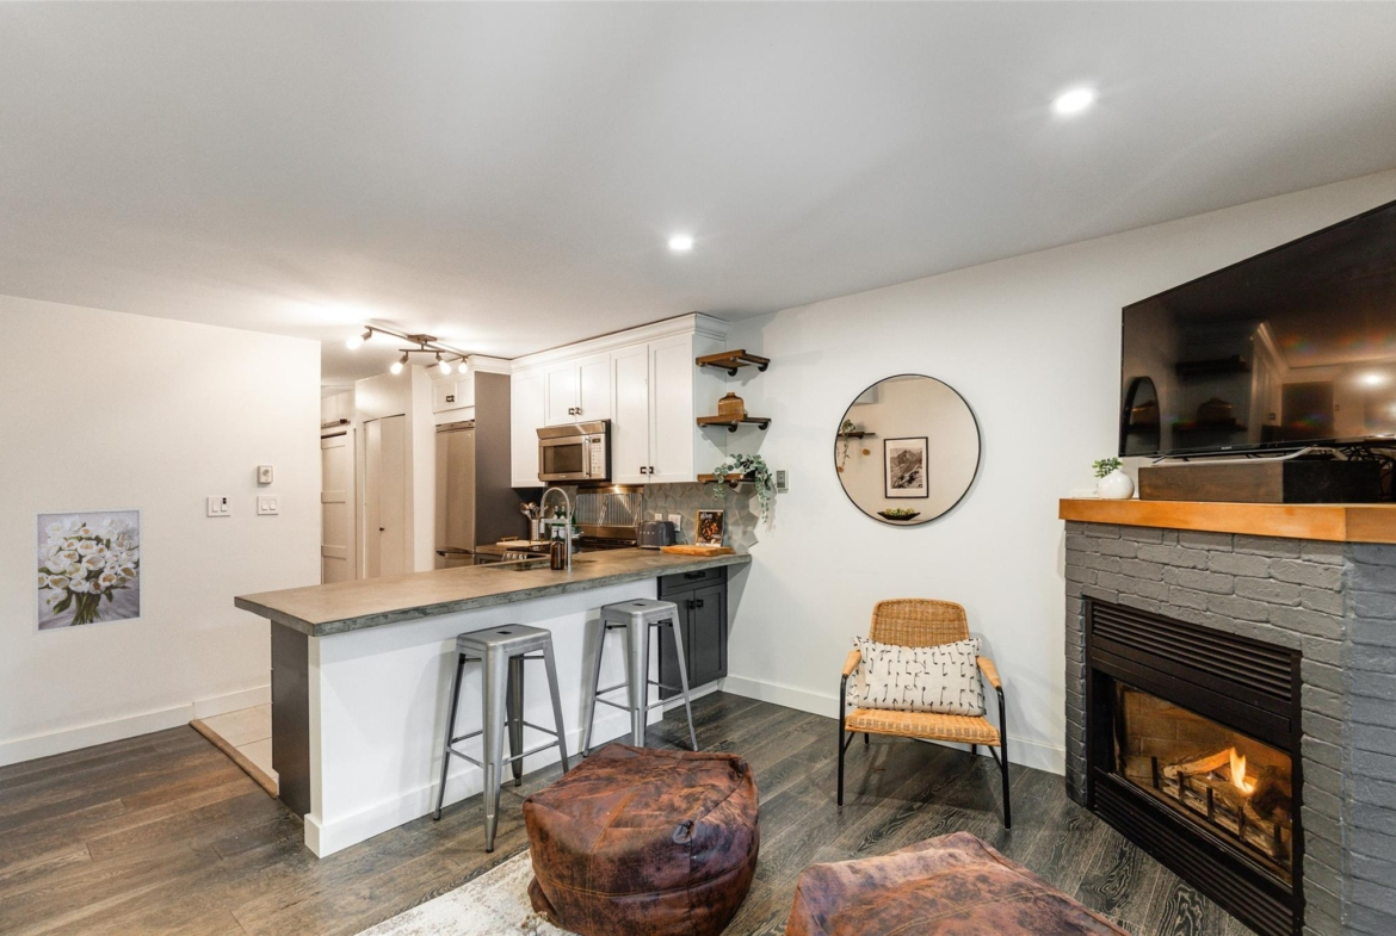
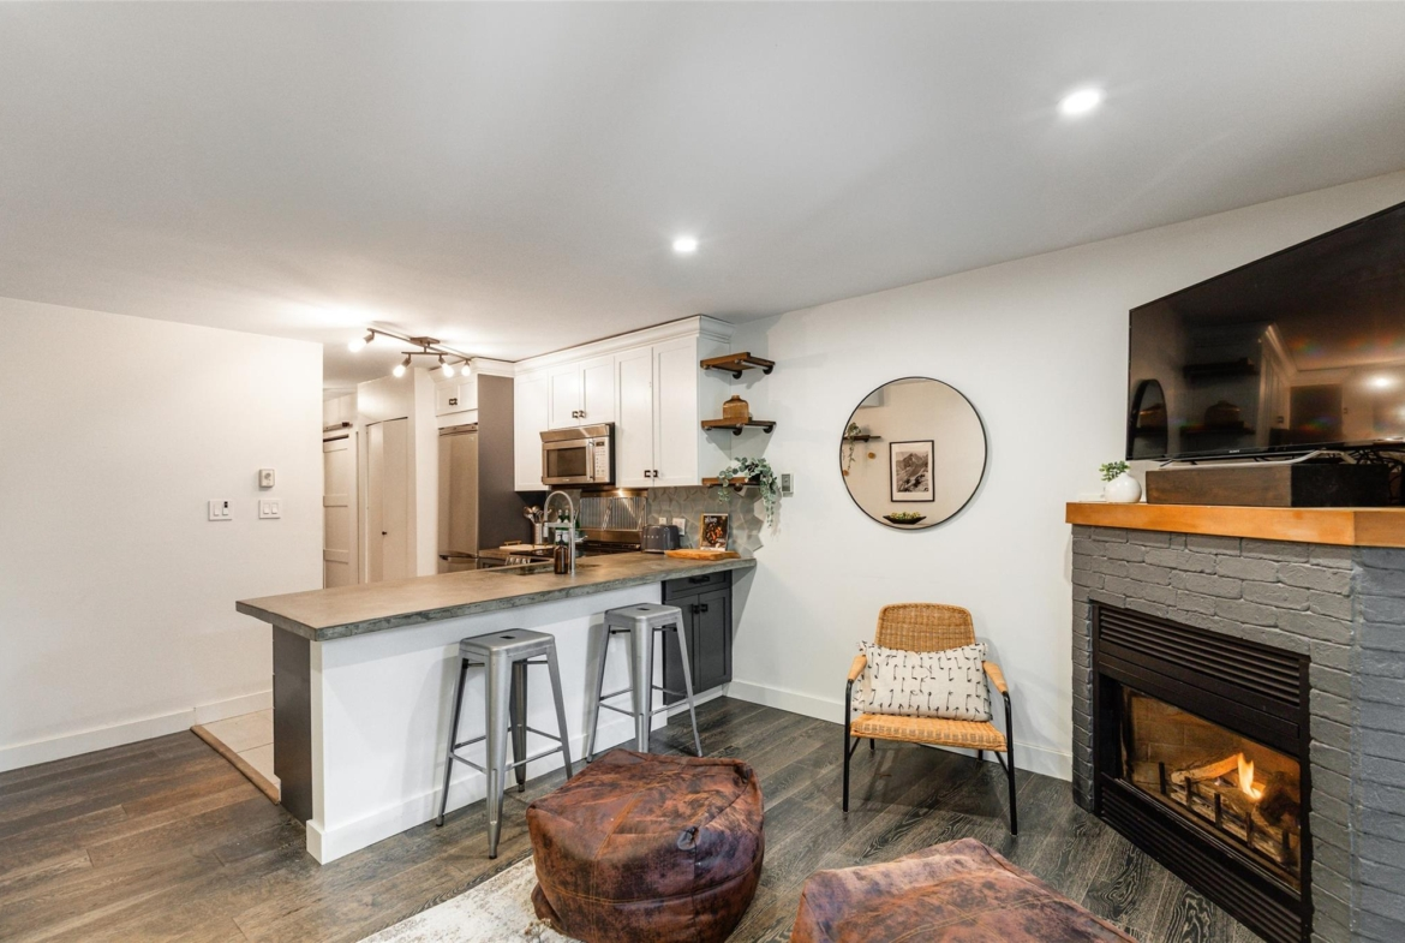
- wall art (89, 568)
